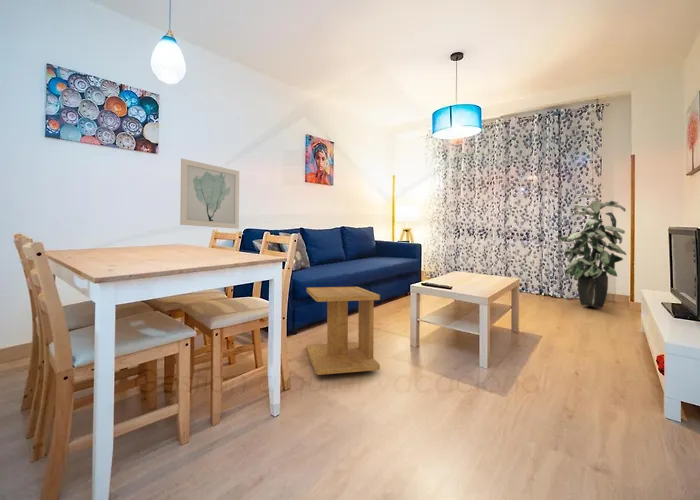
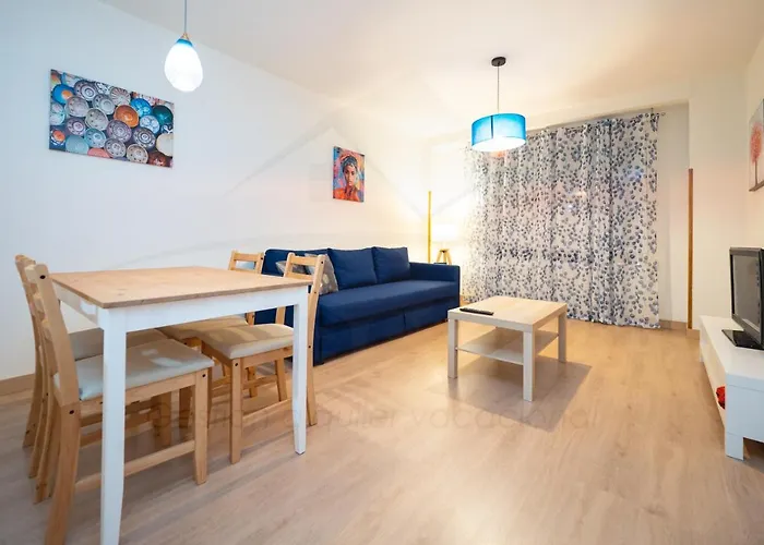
- indoor plant (590, 250)
- side table (339, 325)
- wall art (211, 196)
